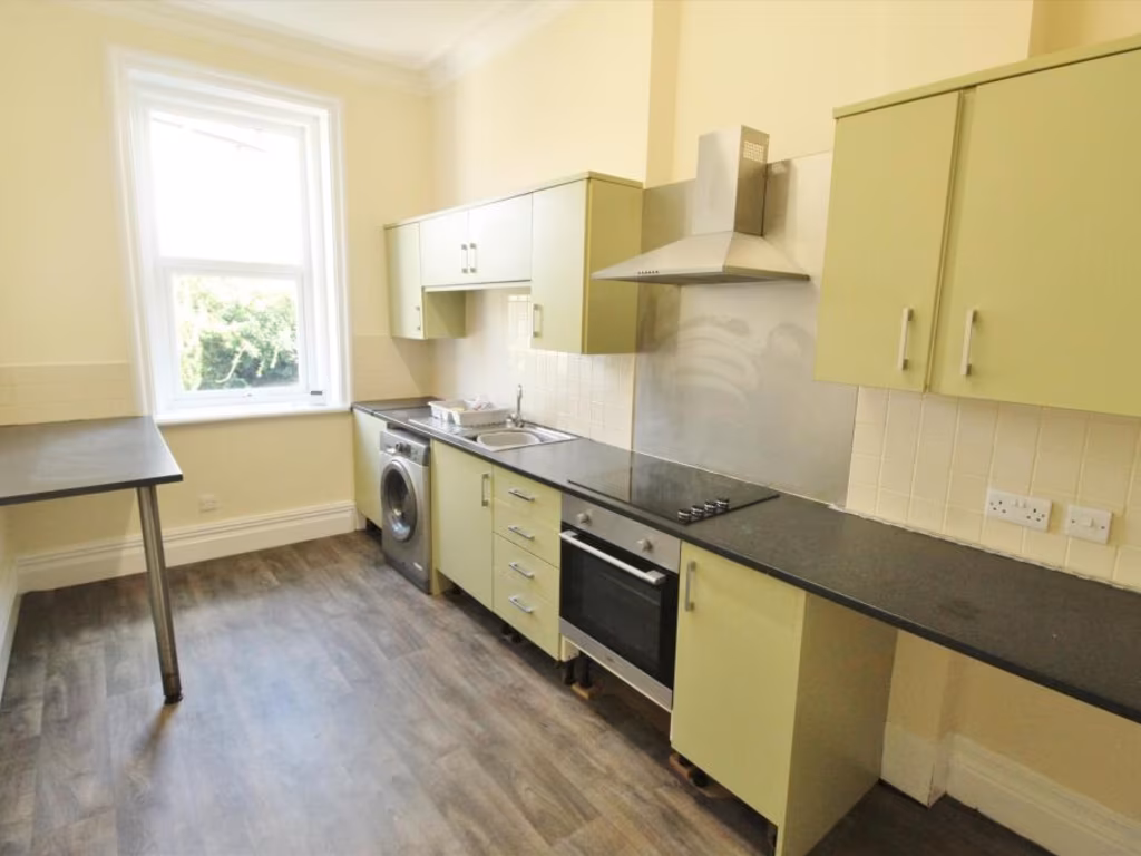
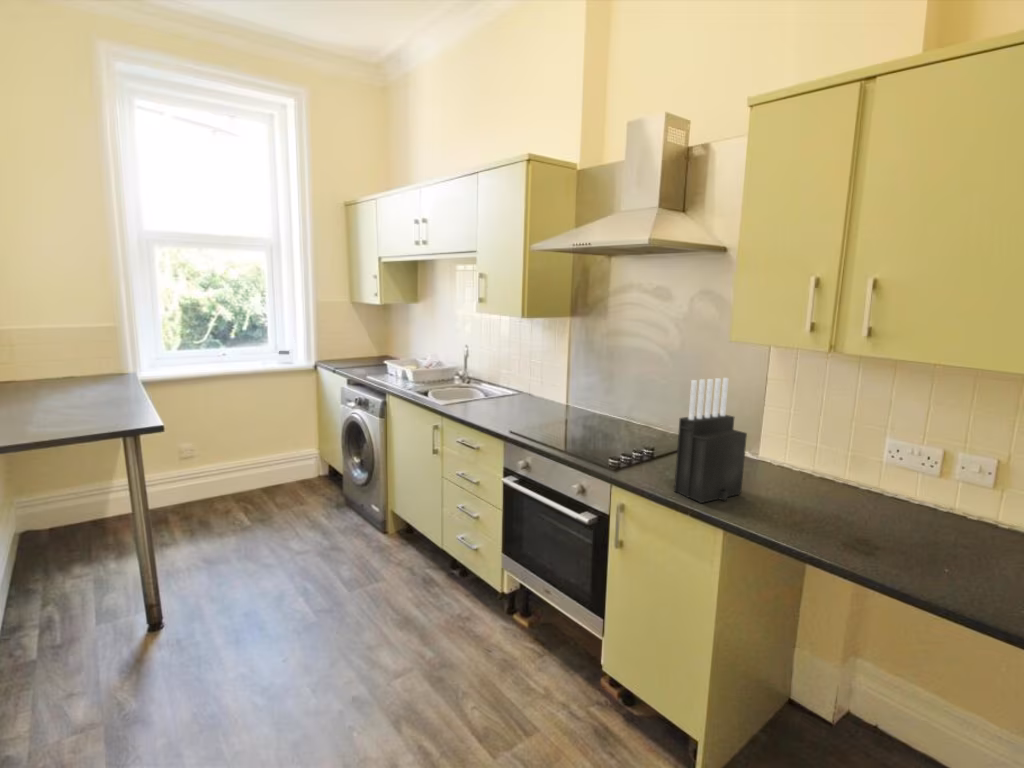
+ knife block (715, 438)
